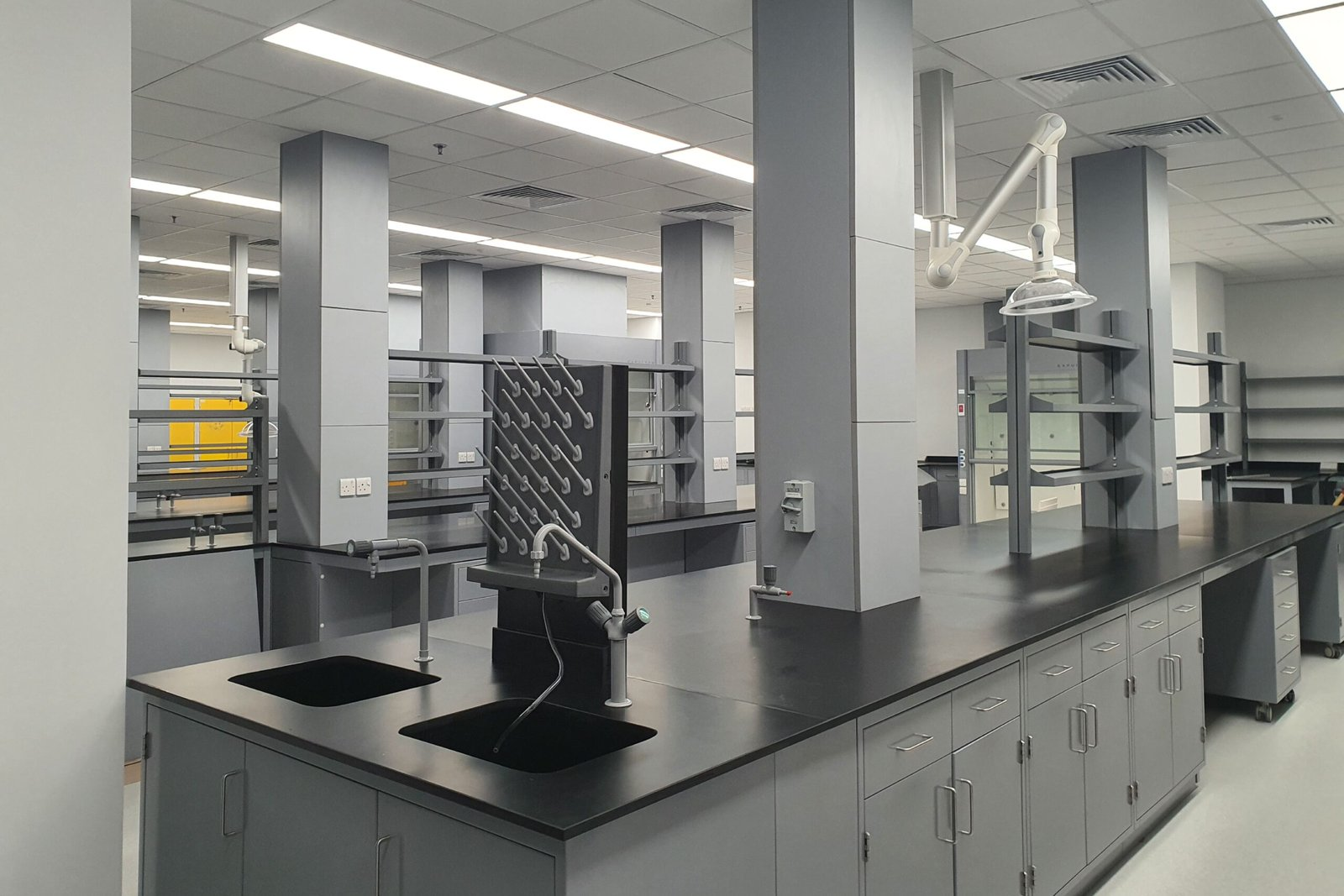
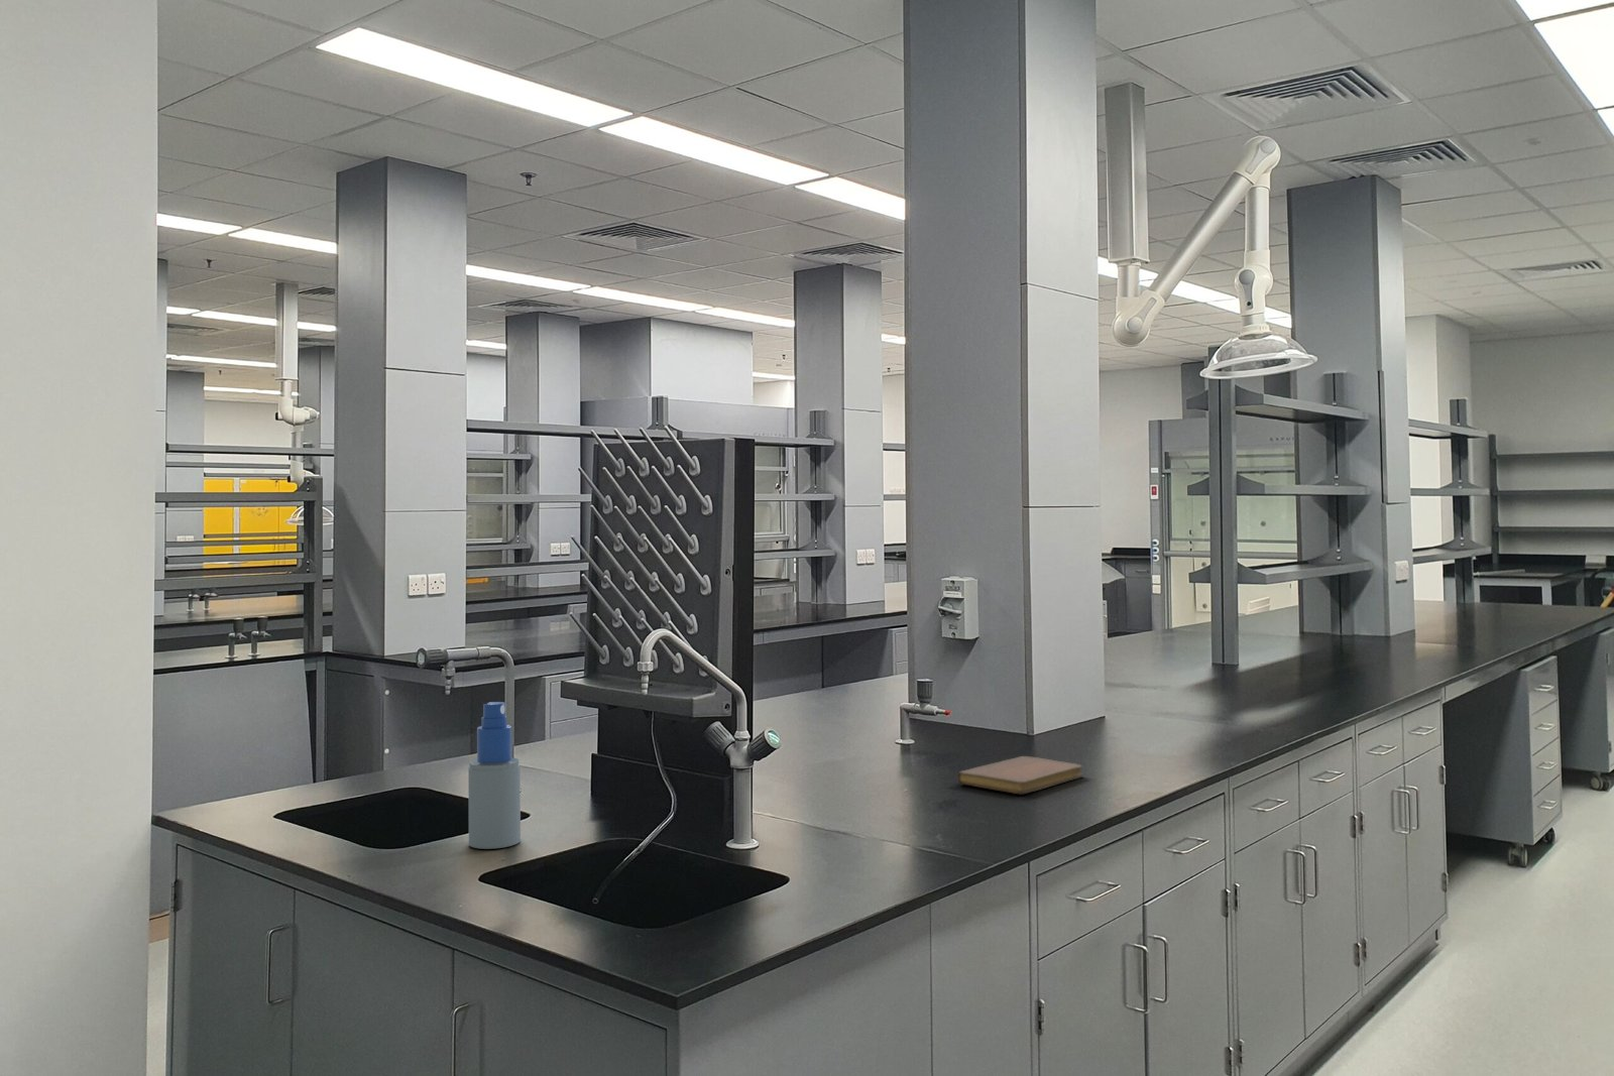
+ spray bottle (495, 771)
+ notebook (1021, 773)
